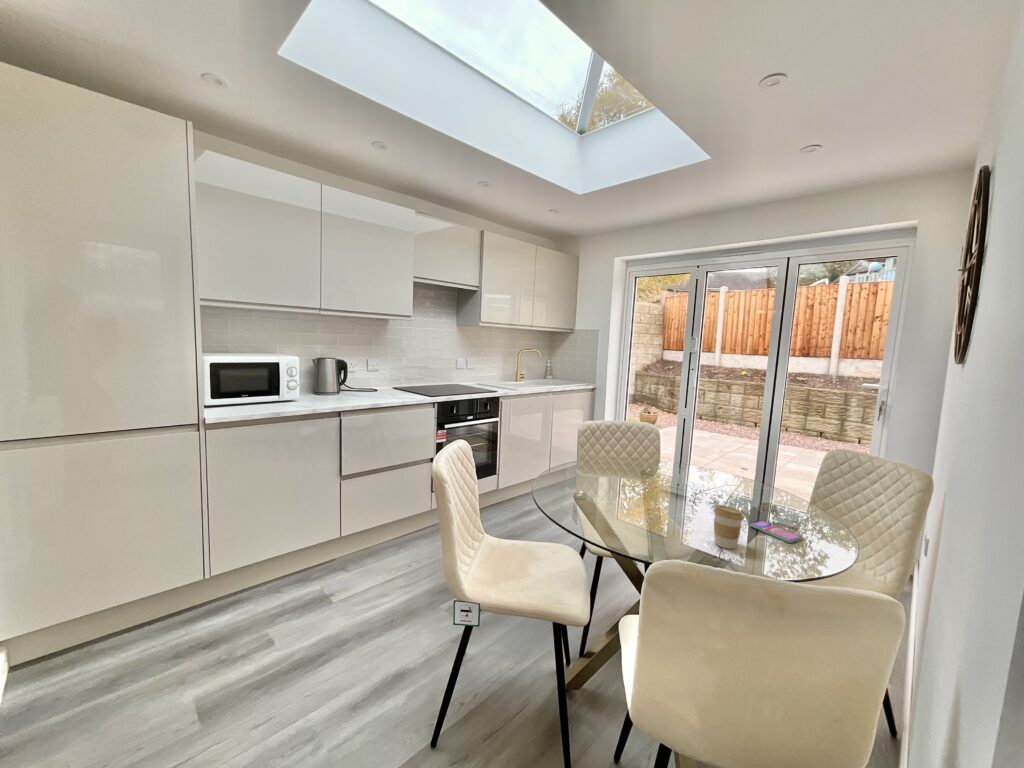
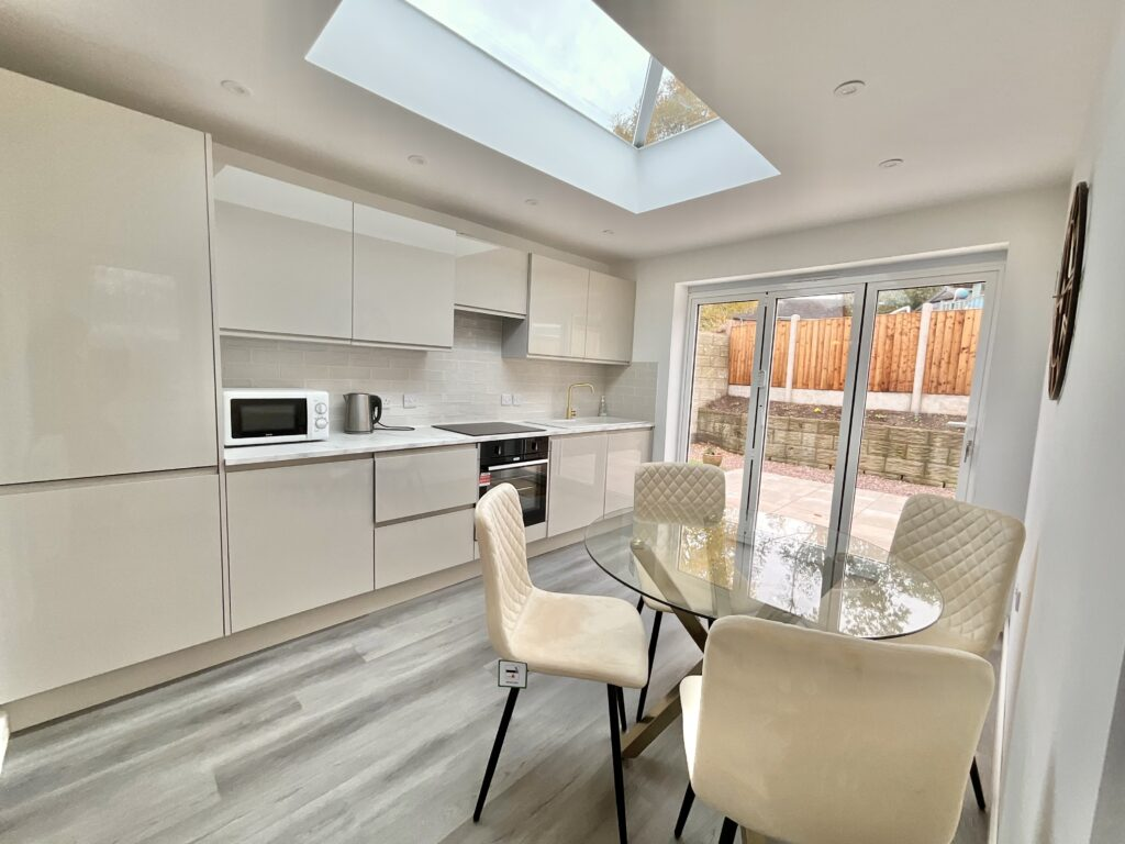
- coffee cup (727, 526)
- smartphone (774, 530)
